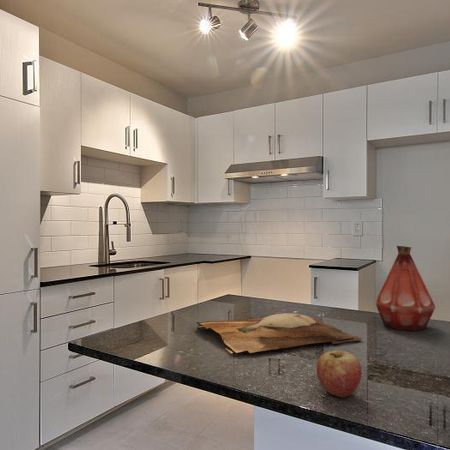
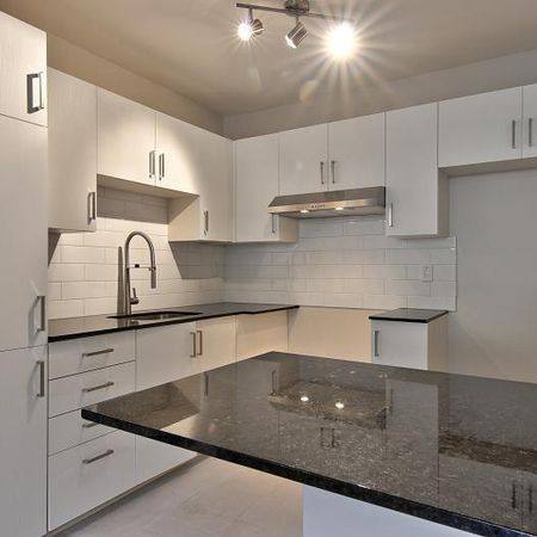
- fruit (338, 371)
- cutting board (276, 324)
- bottle (402, 285)
